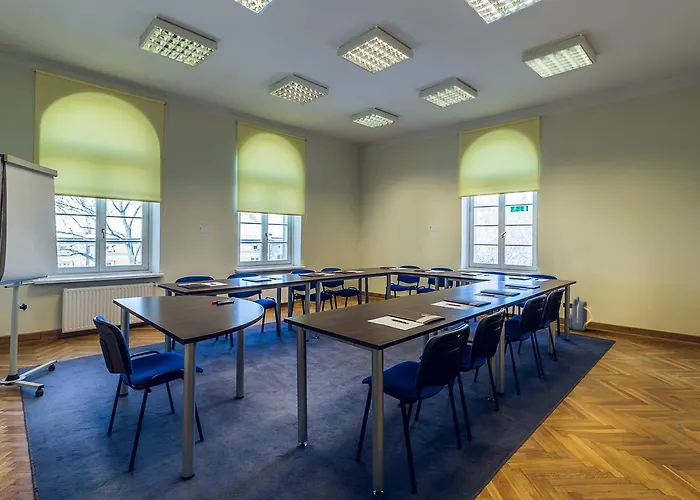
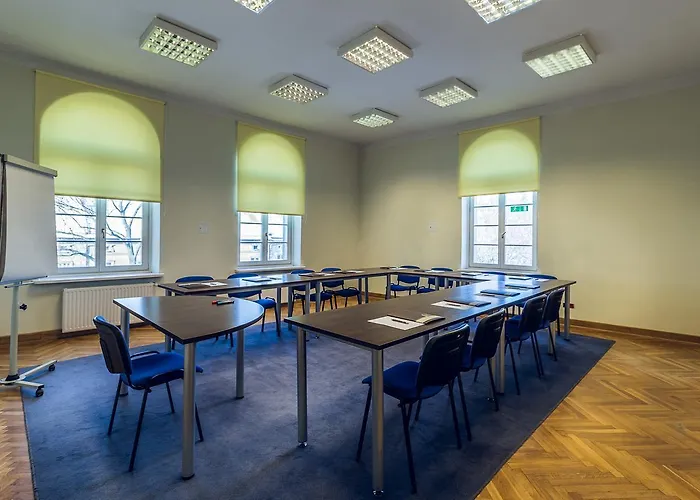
- backpack (580, 313)
